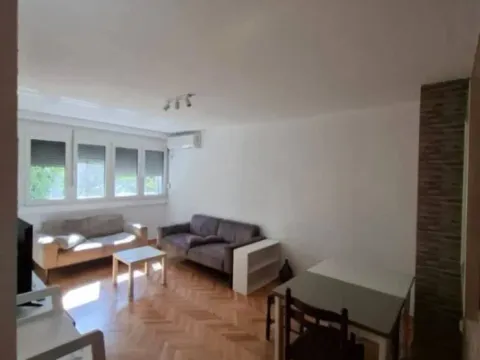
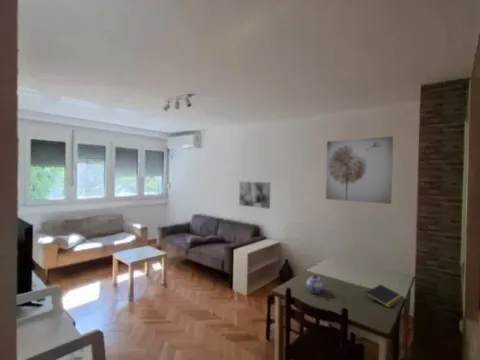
+ wall art (356, 170)
+ wall art (254, 194)
+ notepad (384, 295)
+ teapot (314, 282)
